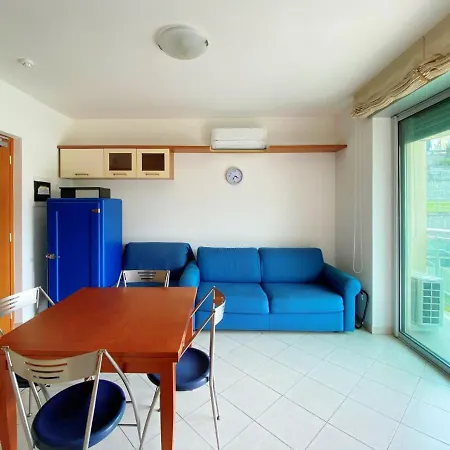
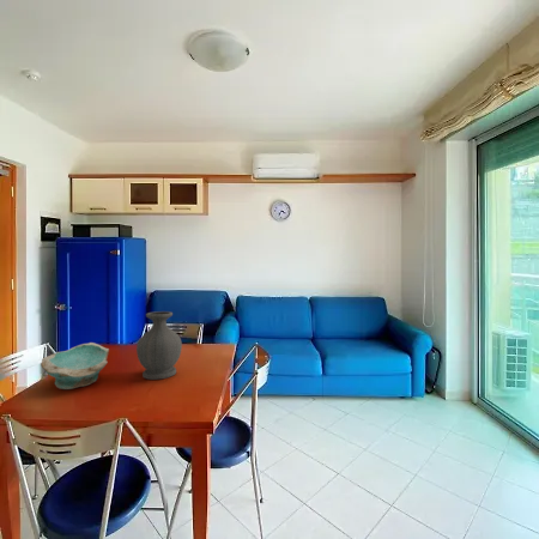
+ vase (159, 343)
+ bowl (77, 365)
